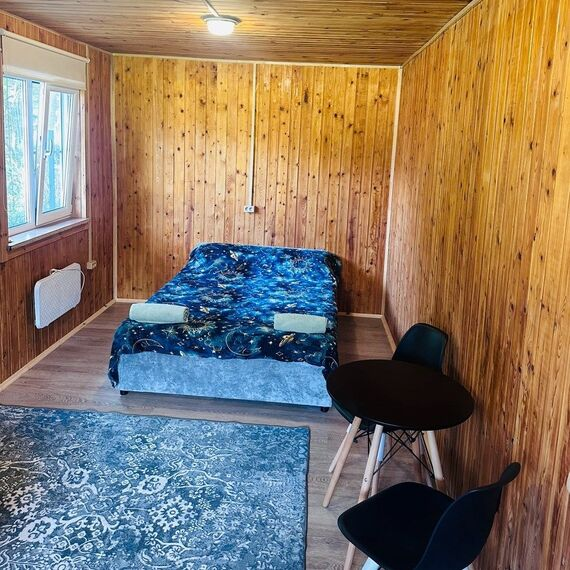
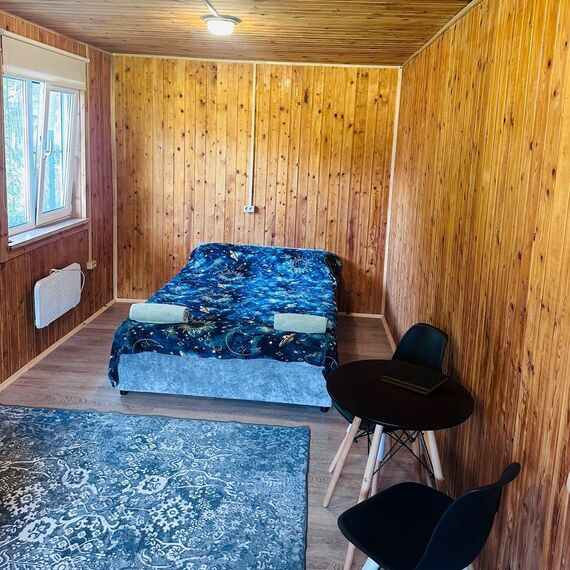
+ notepad (413, 378)
